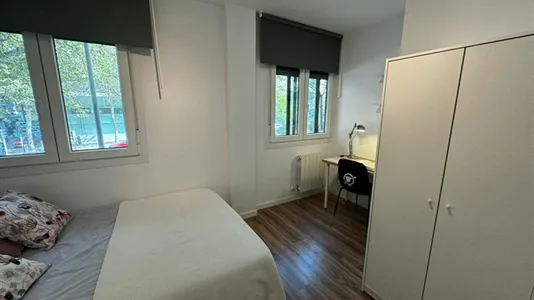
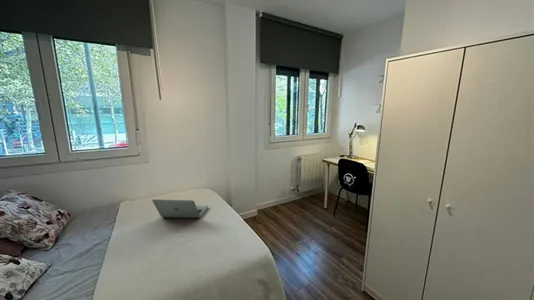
+ laptop (182, 204)
